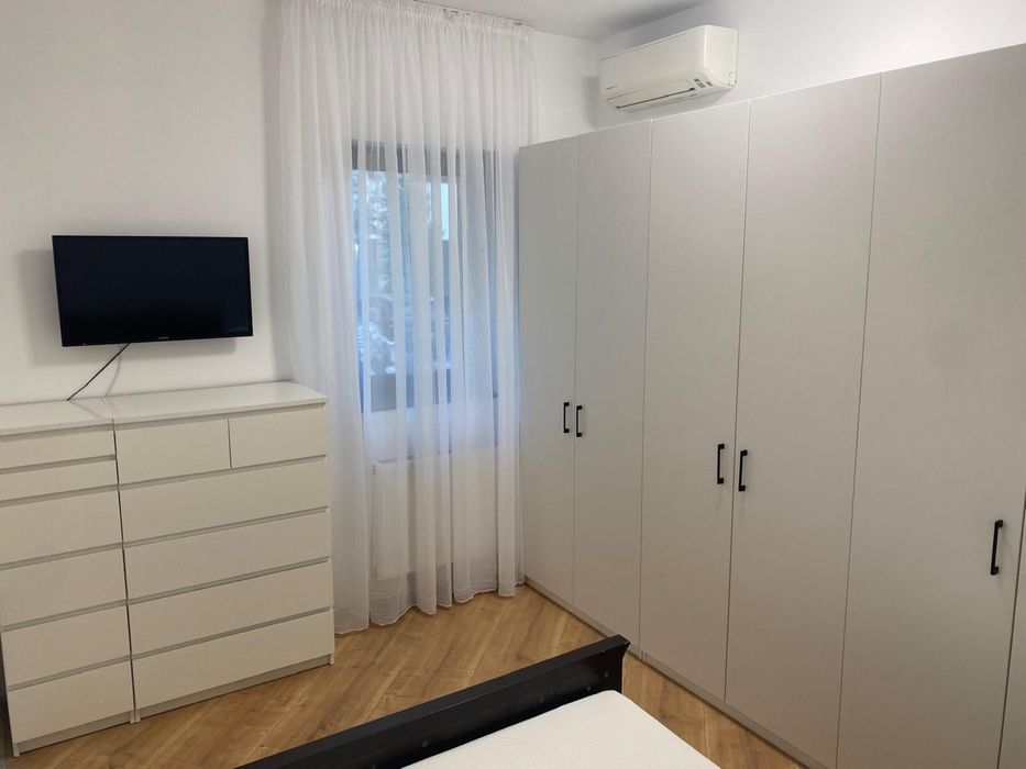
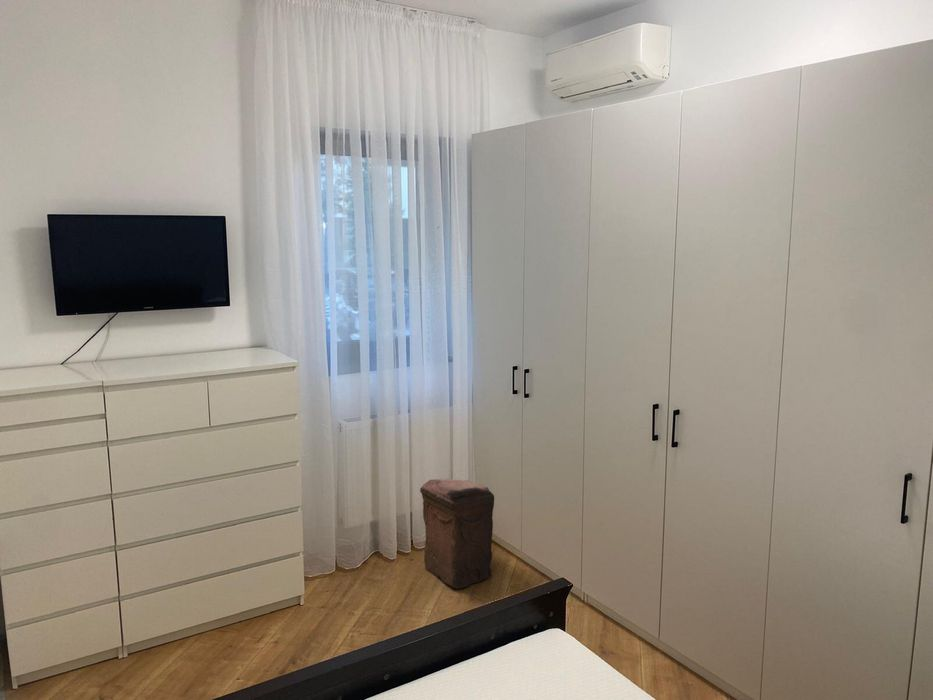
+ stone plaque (455, 526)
